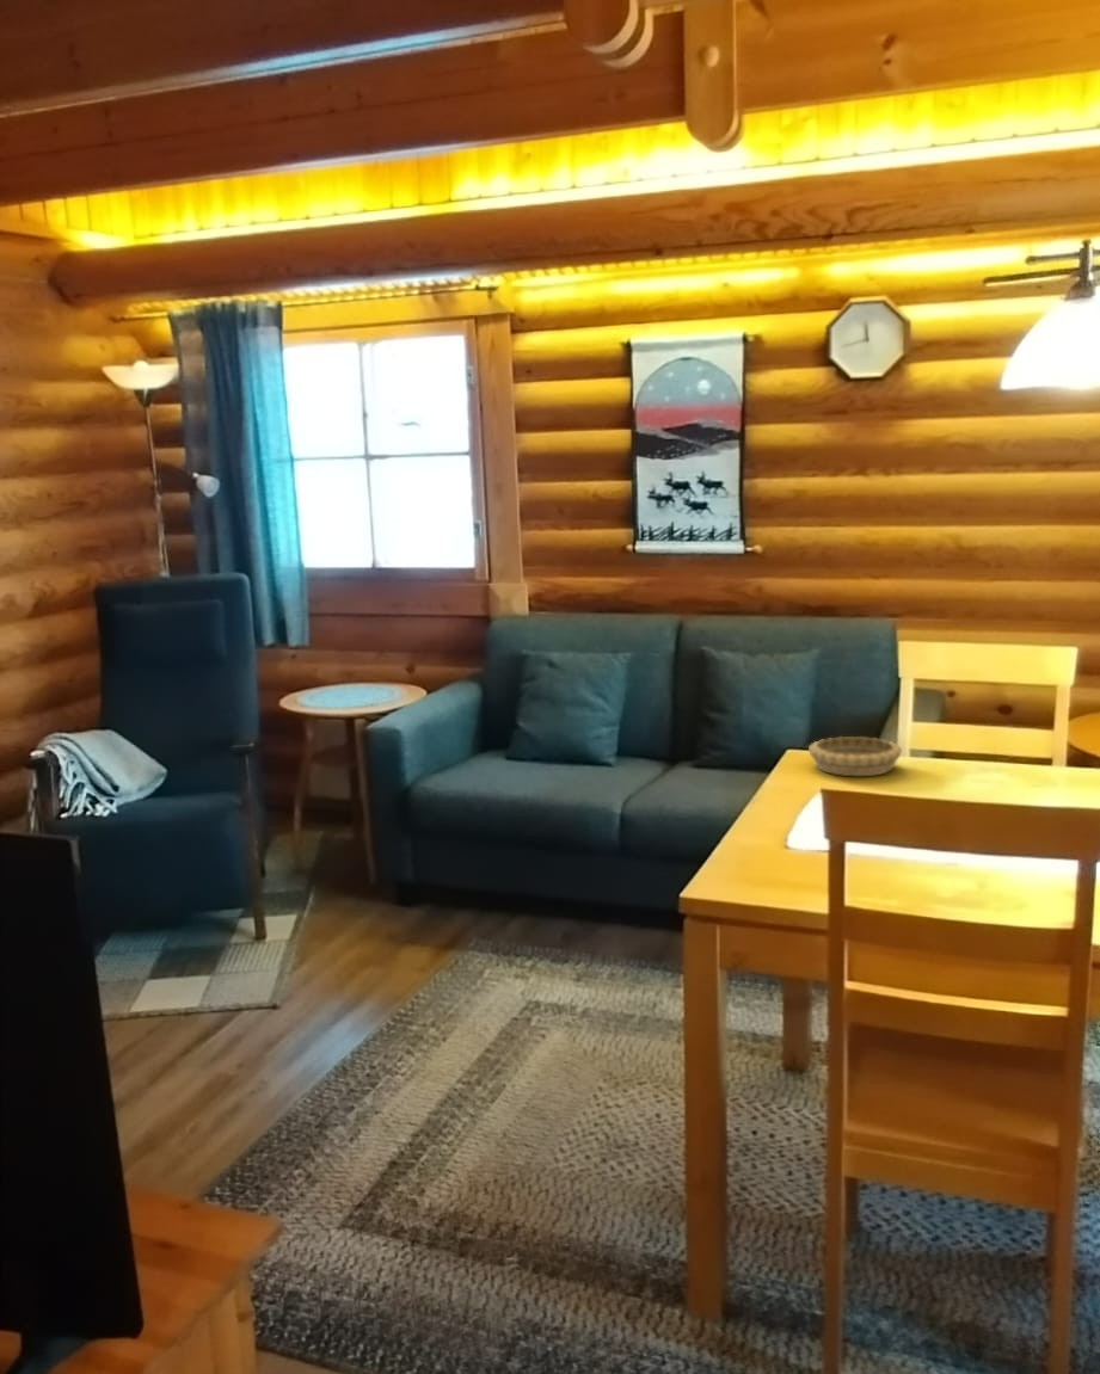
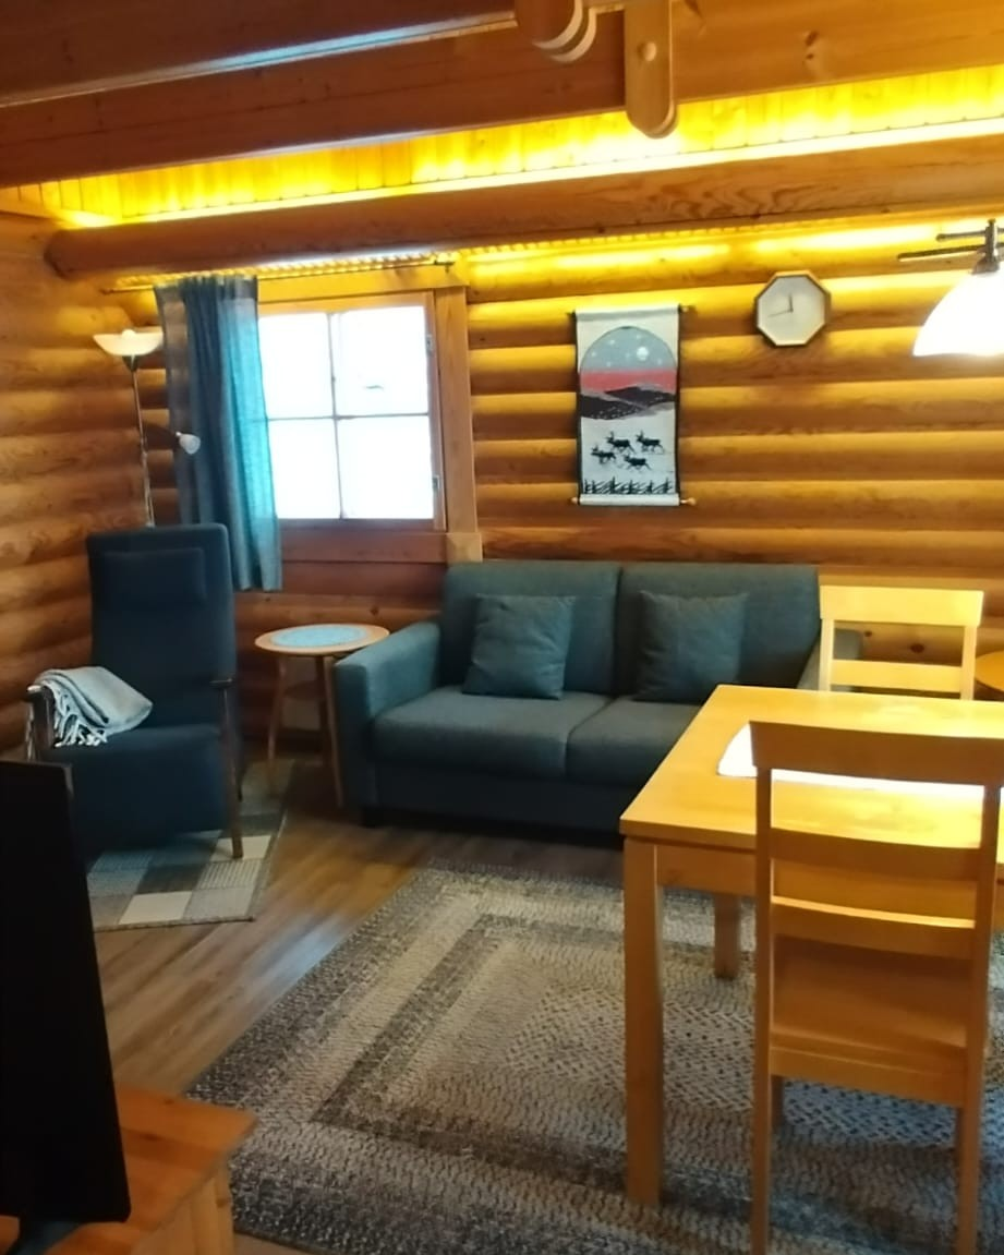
- decorative bowl (854, 756)
